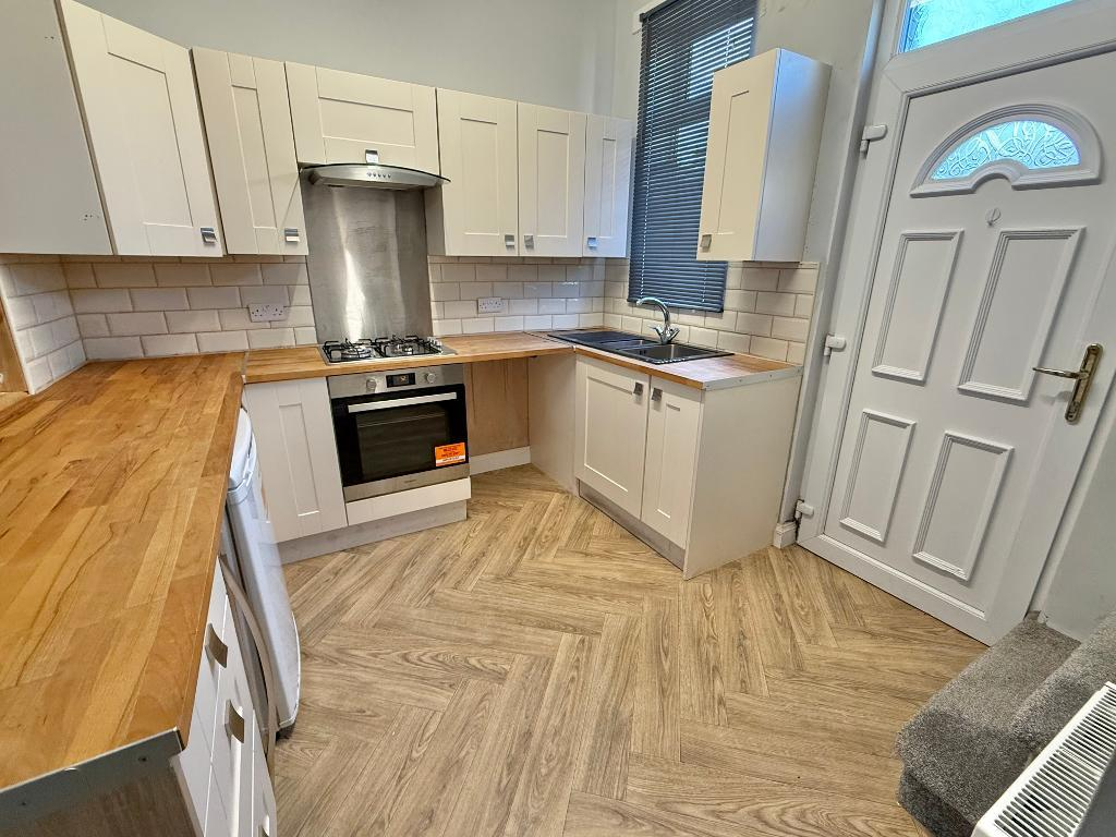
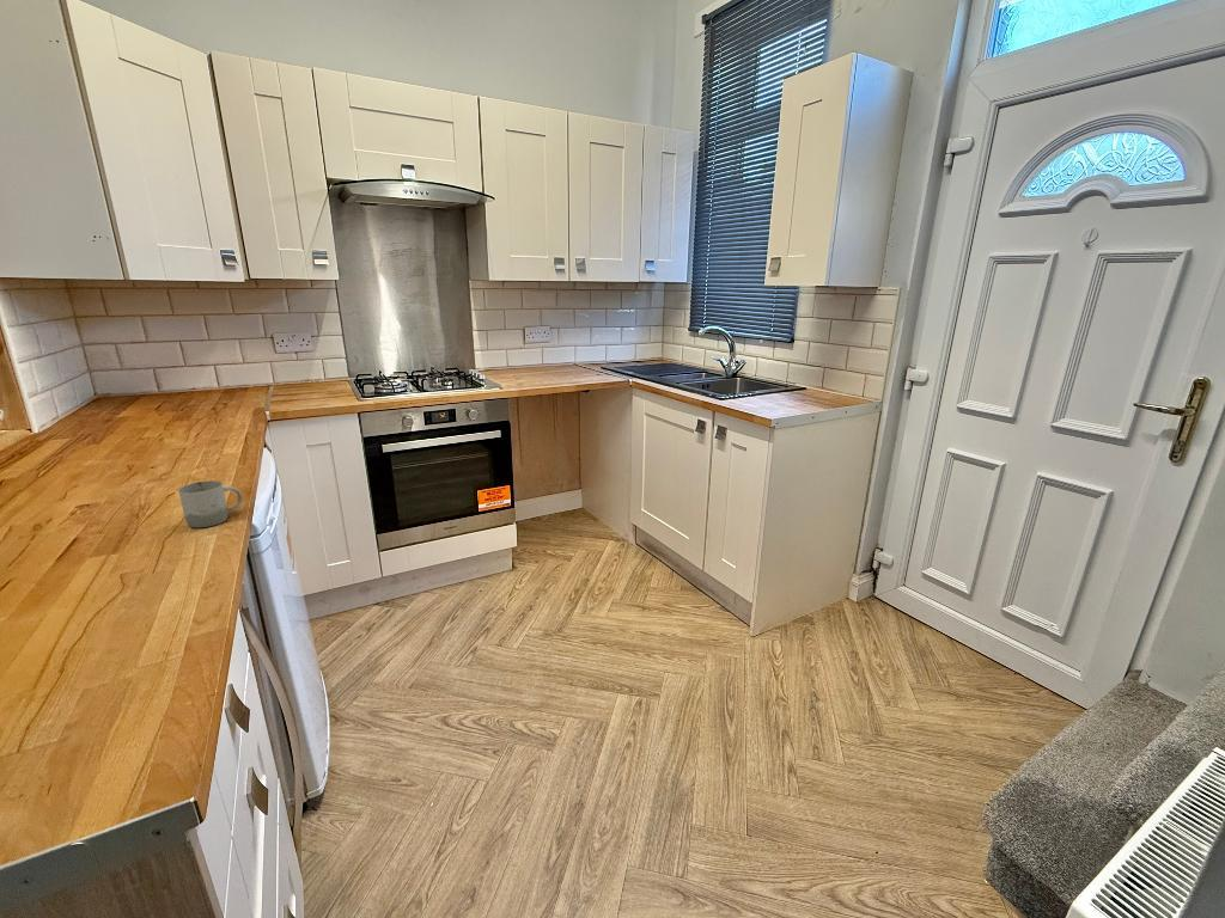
+ cup (213, 501)
